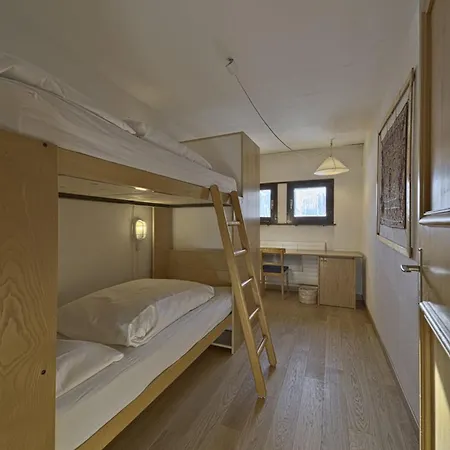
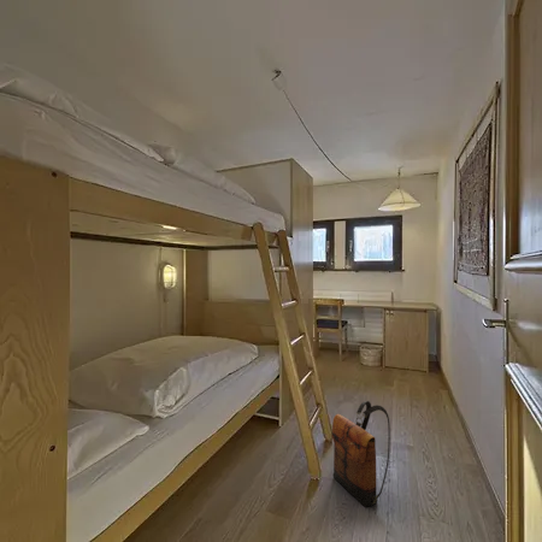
+ backpack (363, 444)
